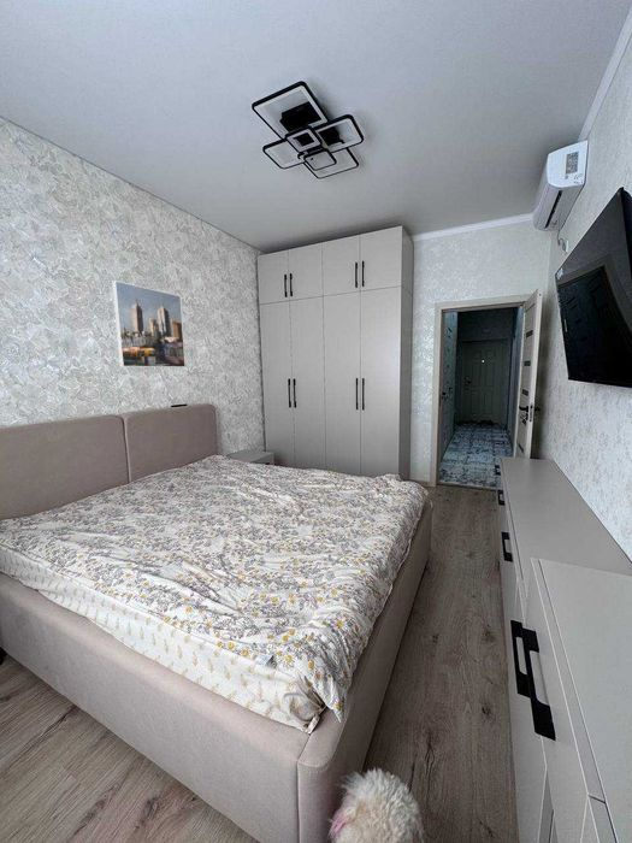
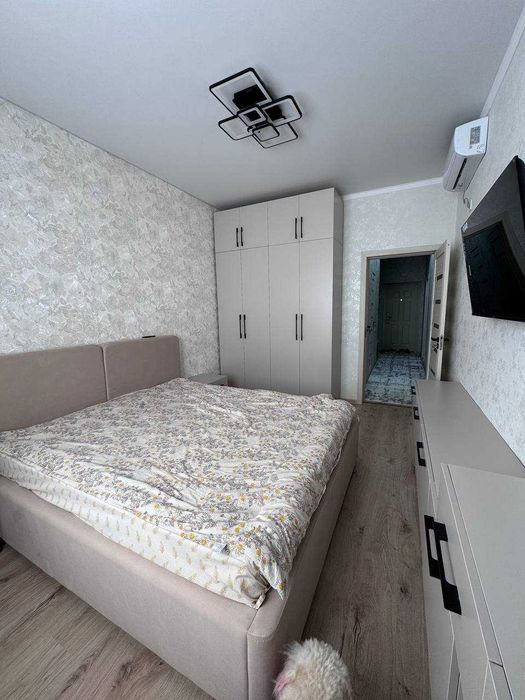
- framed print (152, 328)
